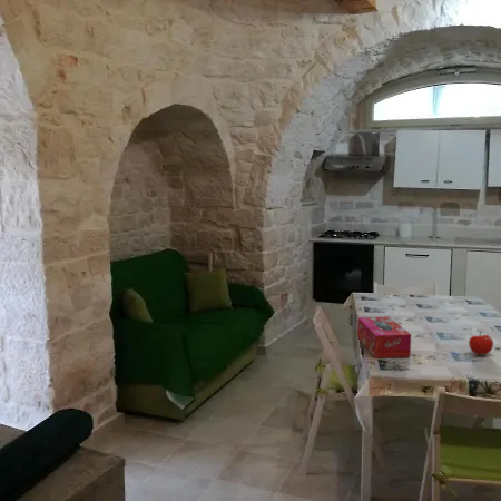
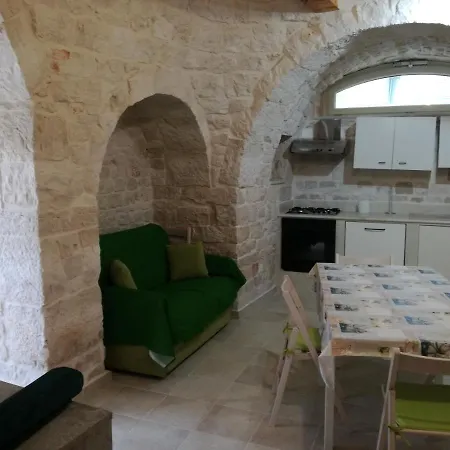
- fruit (481, 343)
- tissue box (382, 335)
